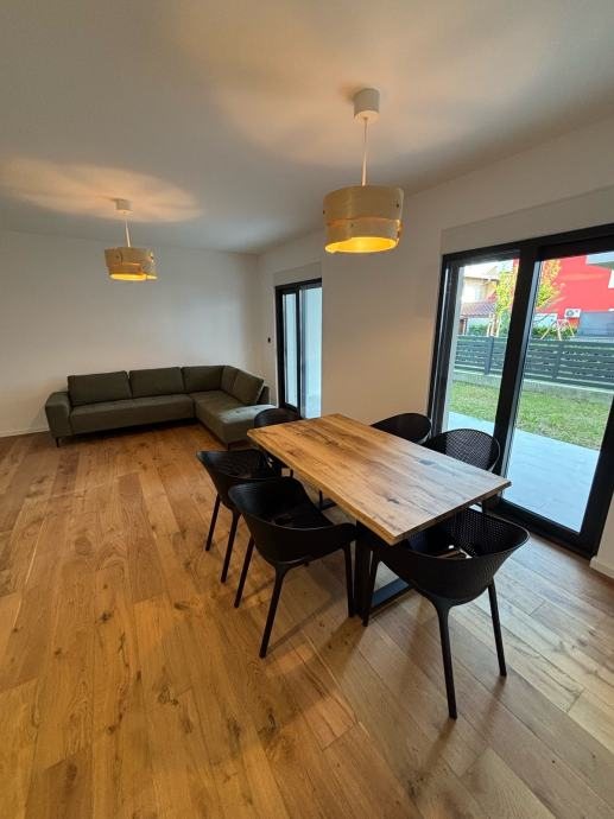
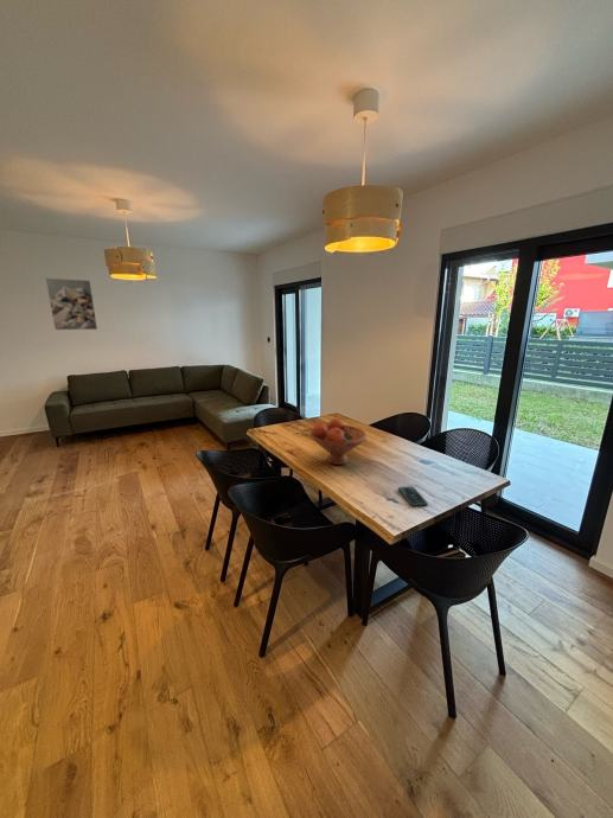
+ fruit bowl (337, 441)
+ smartphone (411, 496)
+ wall art (72, 305)
